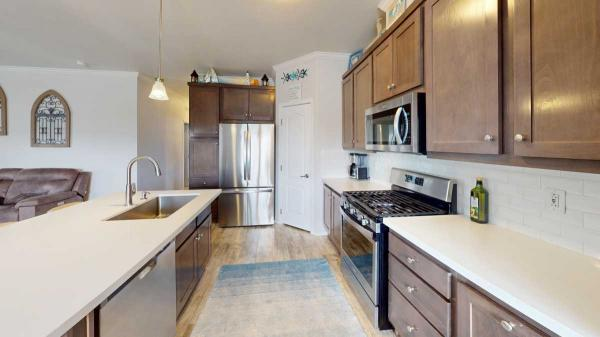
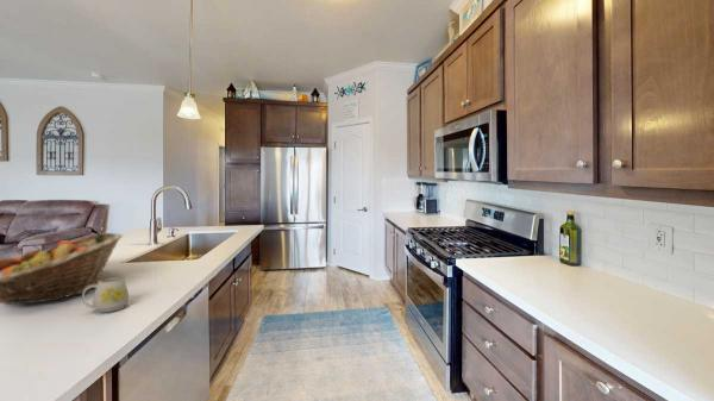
+ fruit basket (58, 263)
+ mug (106, 294)
